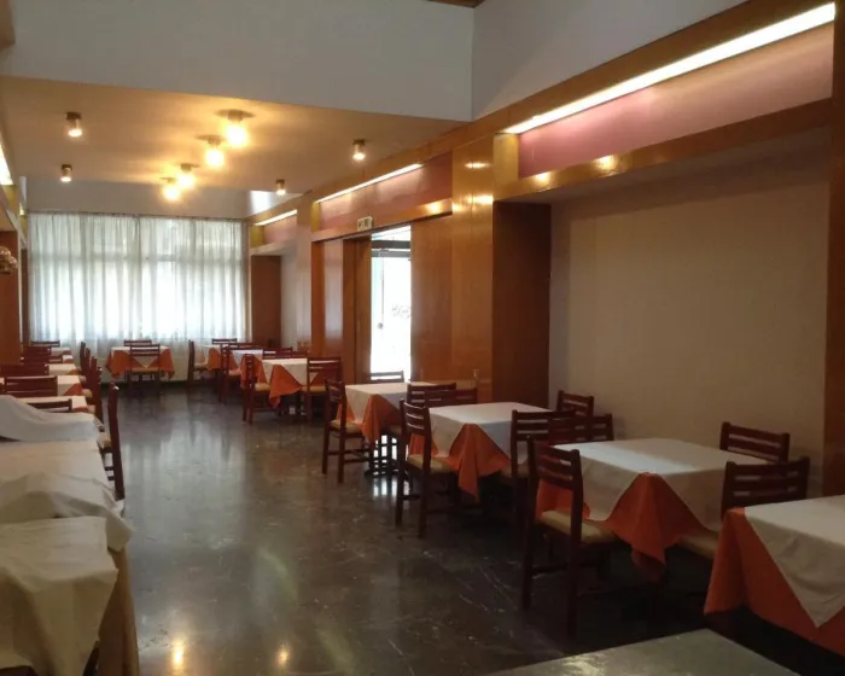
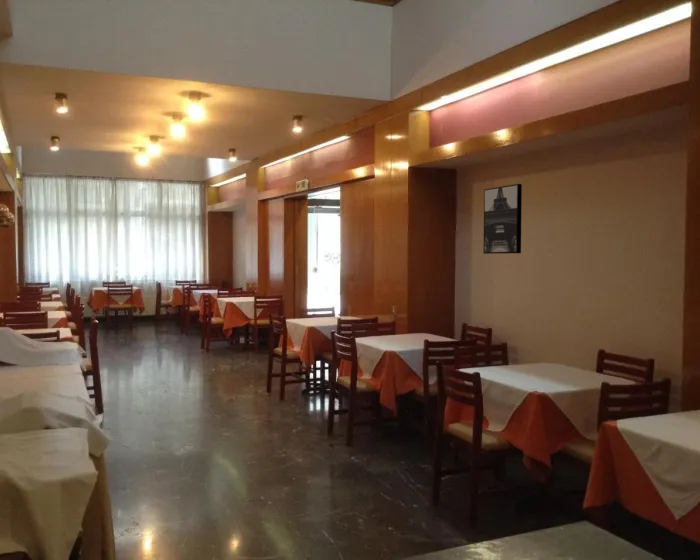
+ wall art (501, 220)
